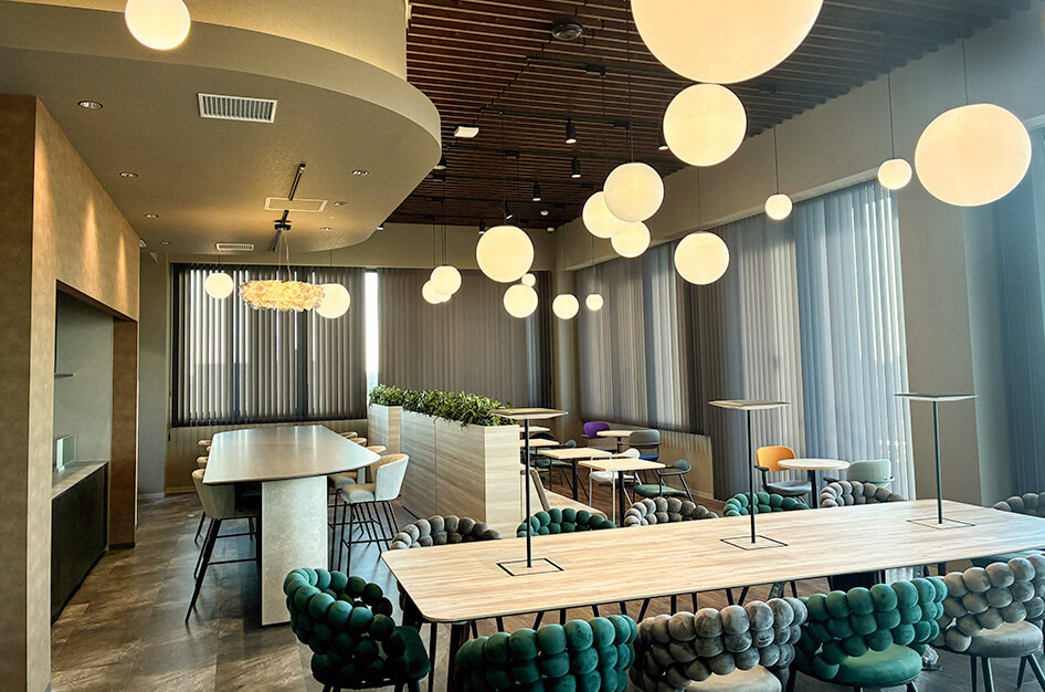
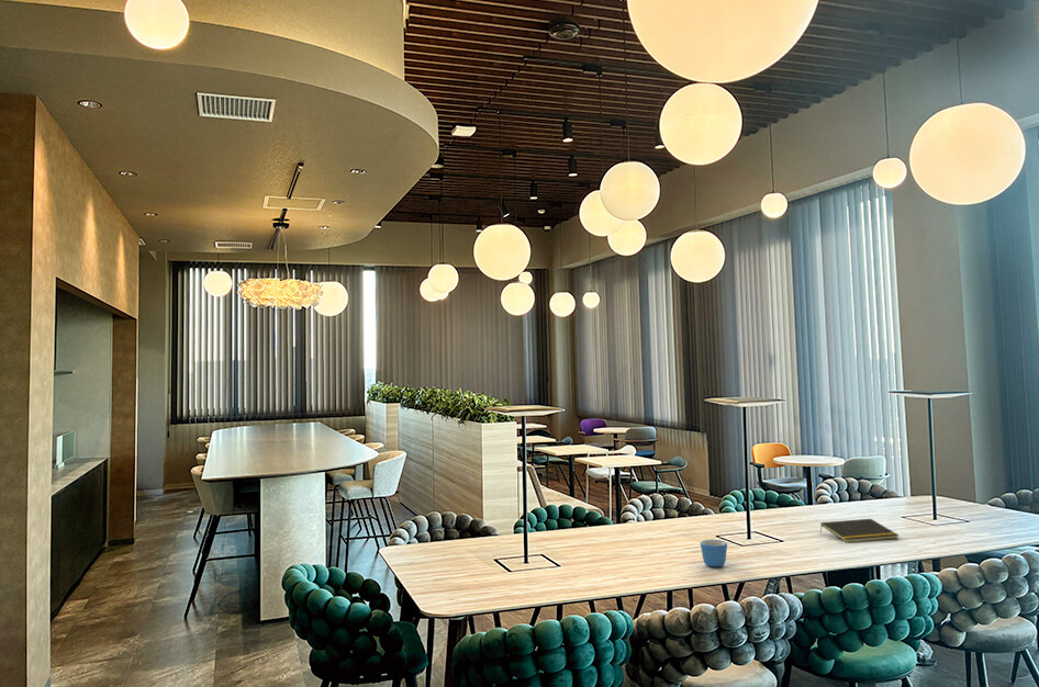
+ notepad (859, 530)
+ mug (712, 552)
